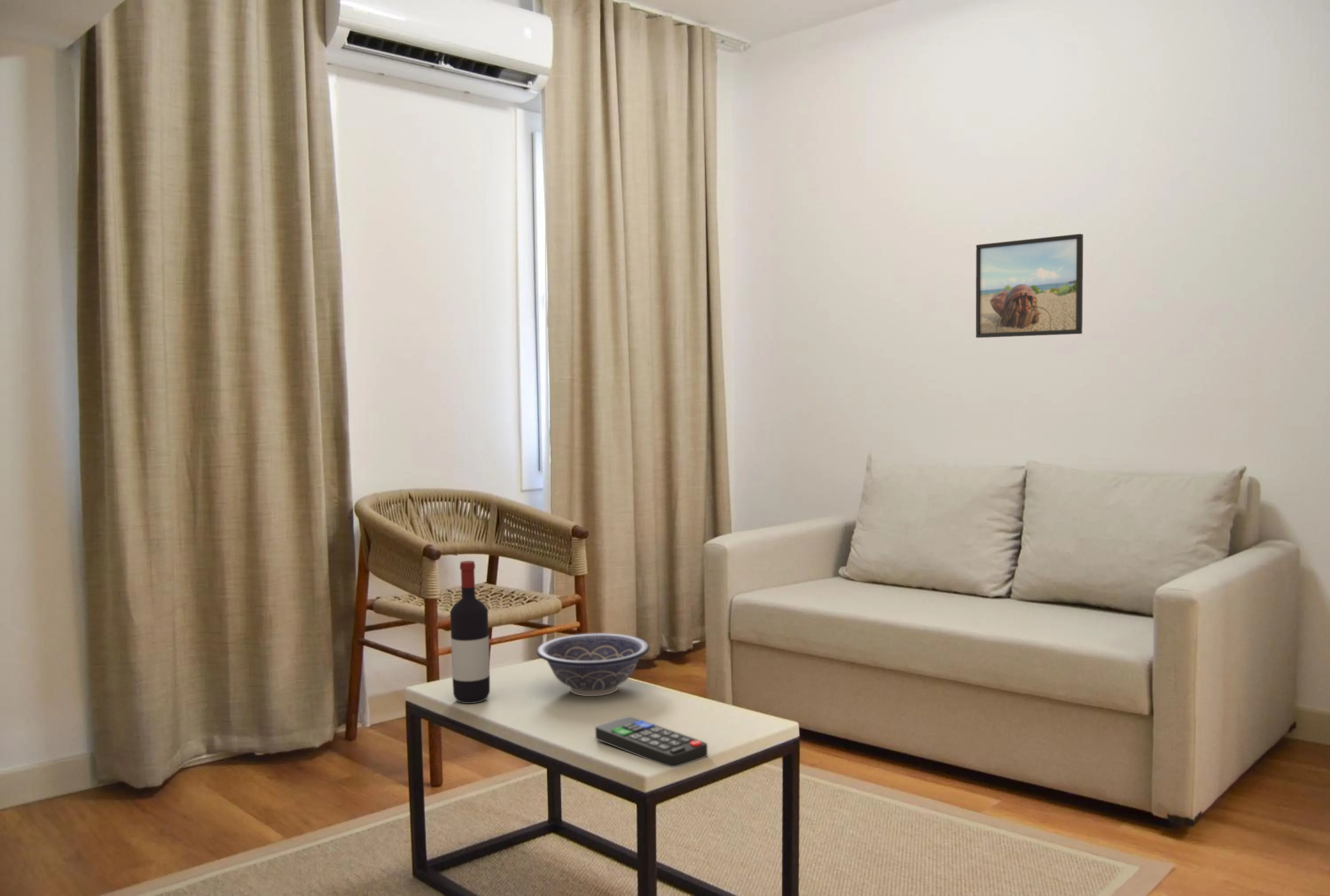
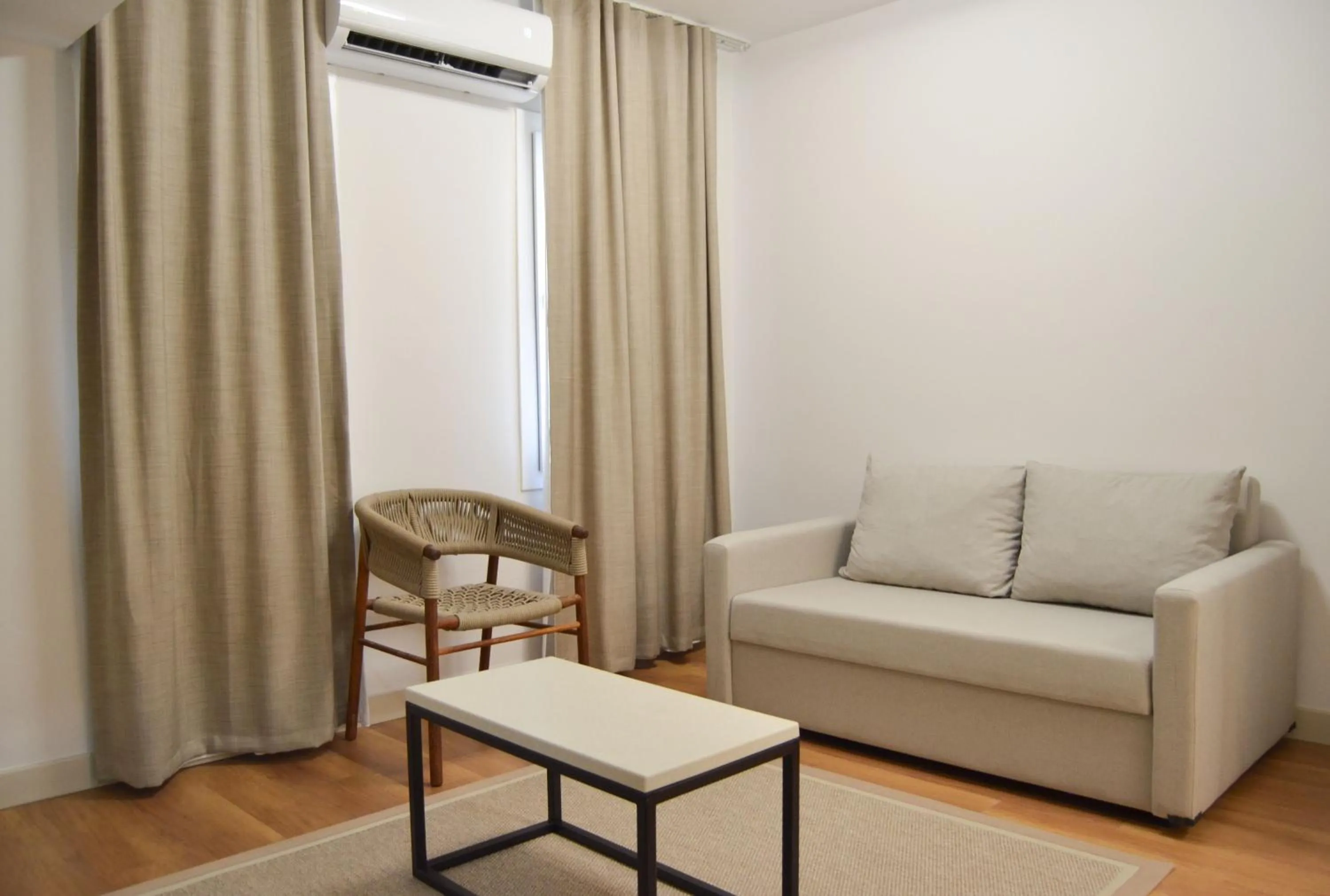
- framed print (1027, 288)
- wine bottle (469, 631)
- remote control (650, 740)
- decorative bowl (594, 668)
